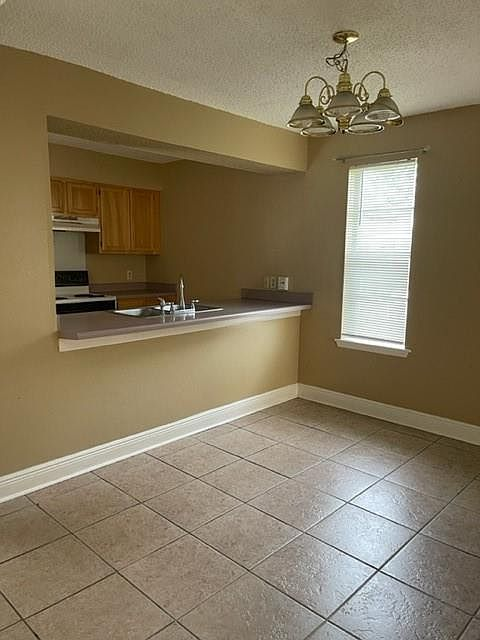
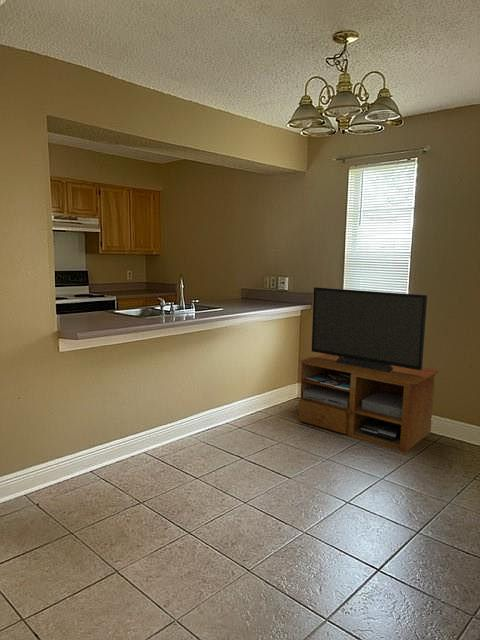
+ tv stand (365, 360)
